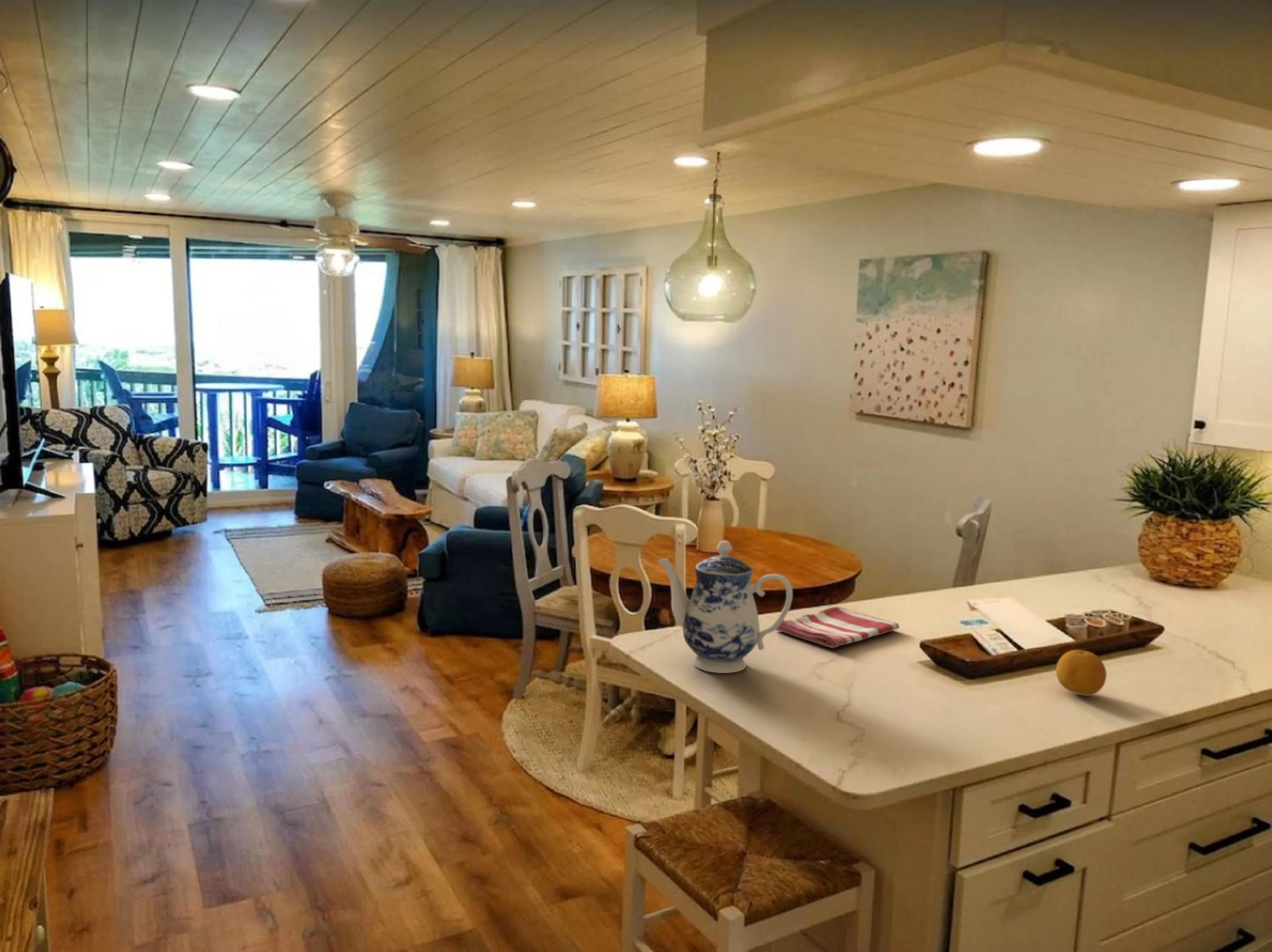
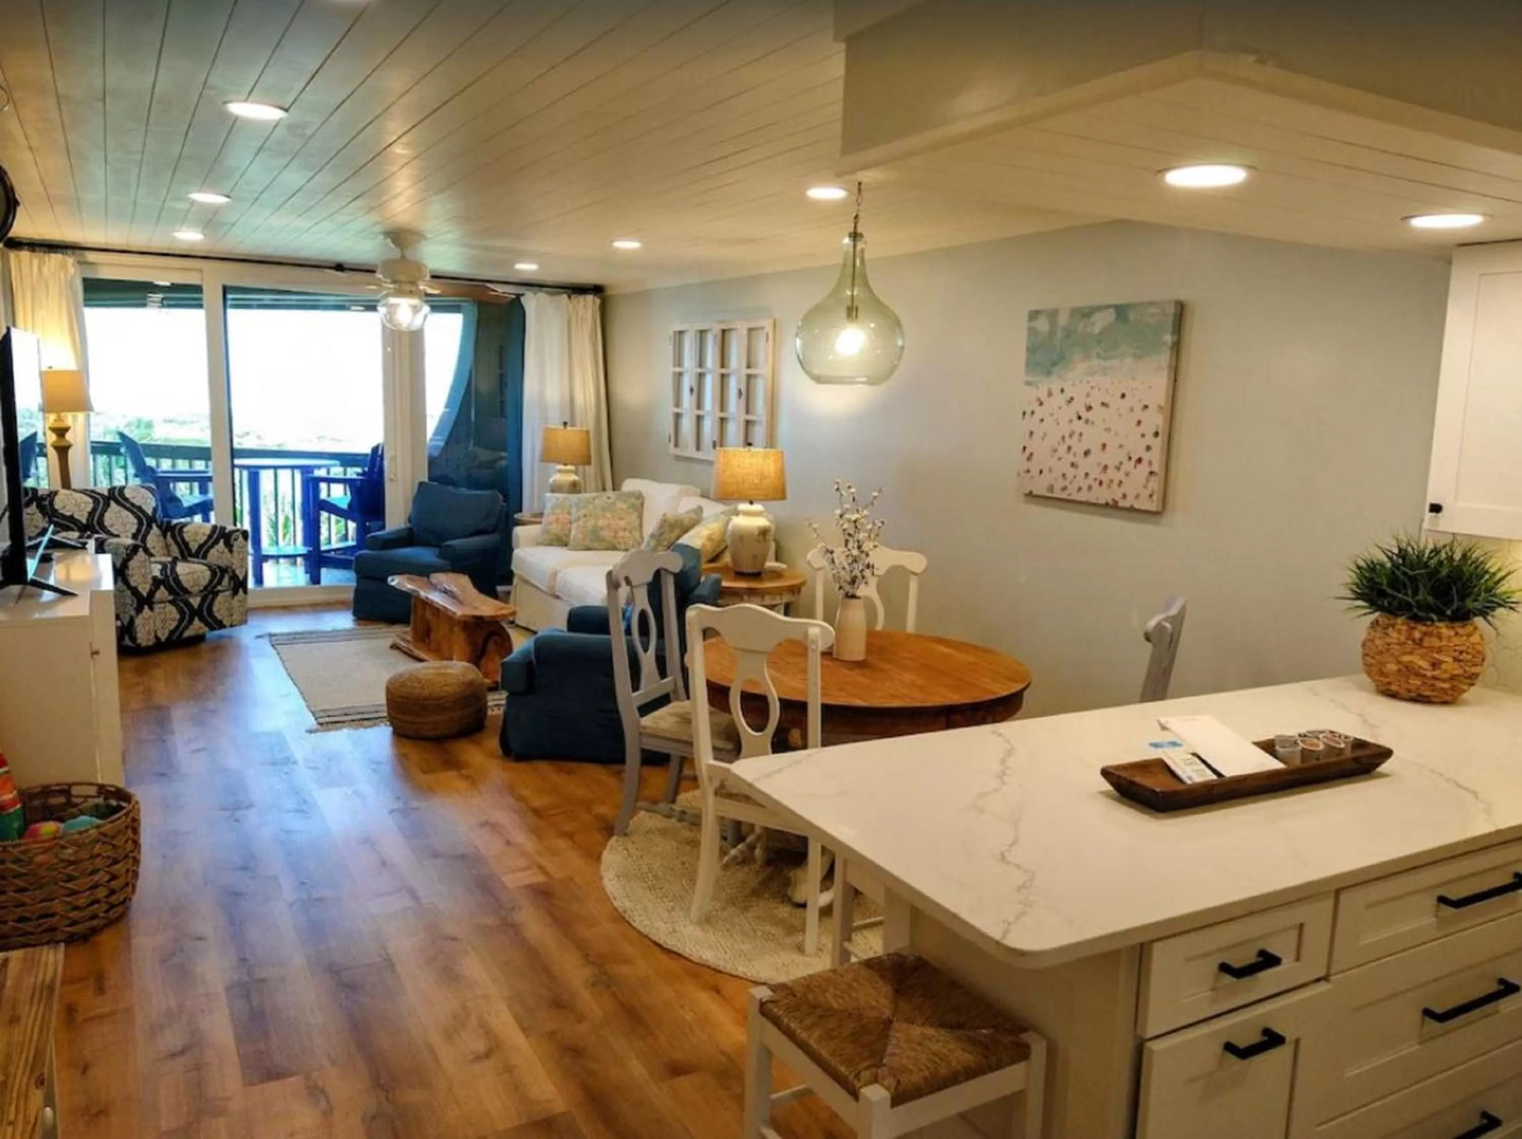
- fruit (1081, 673)
- teapot (722, 603)
- dish towel (838, 625)
